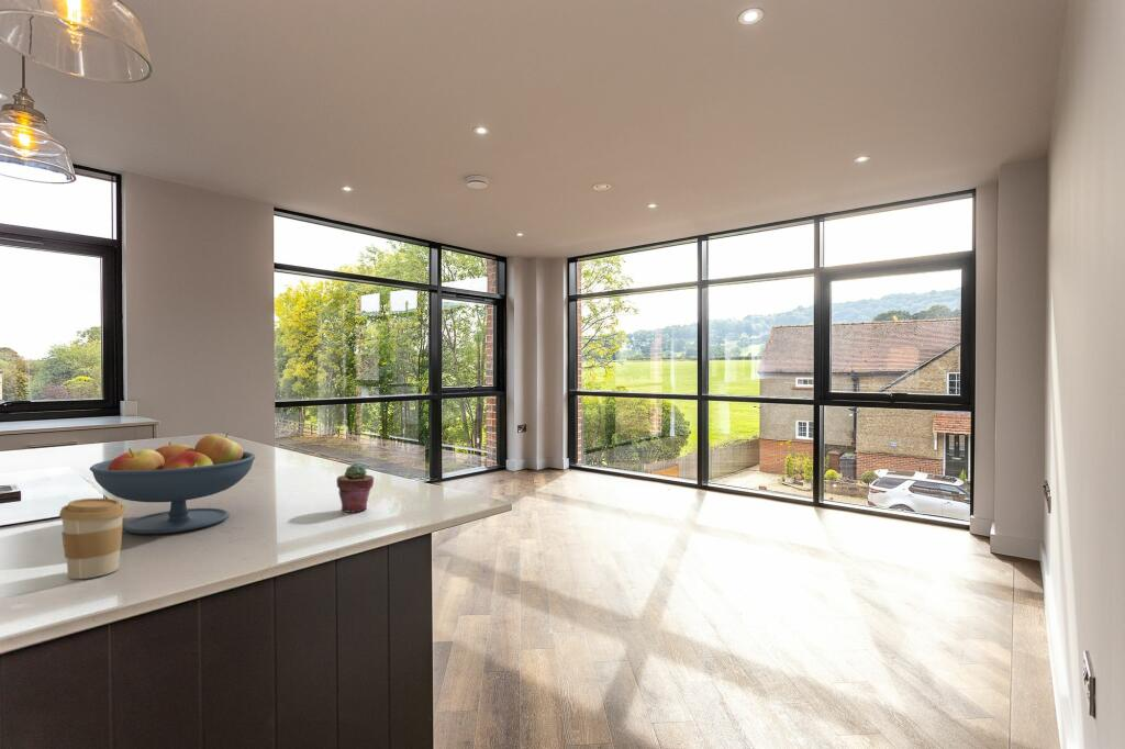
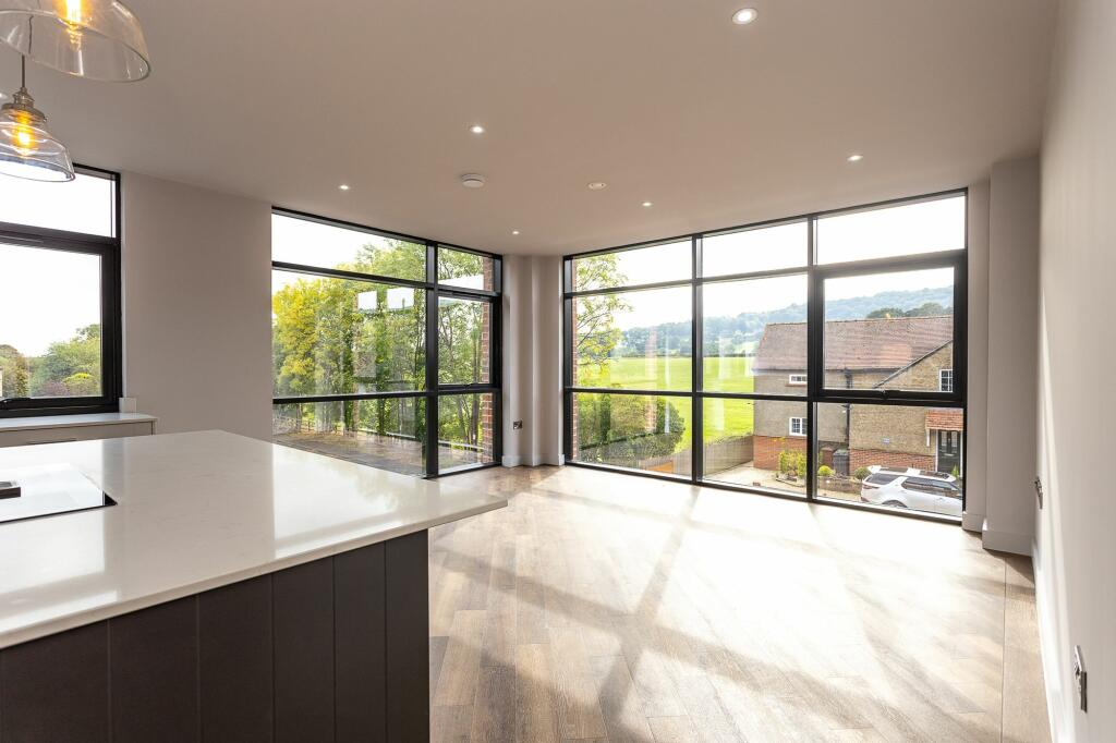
- coffee cup (93, 535)
- potted succulent (355, 485)
- fruit bowl (178, 479)
